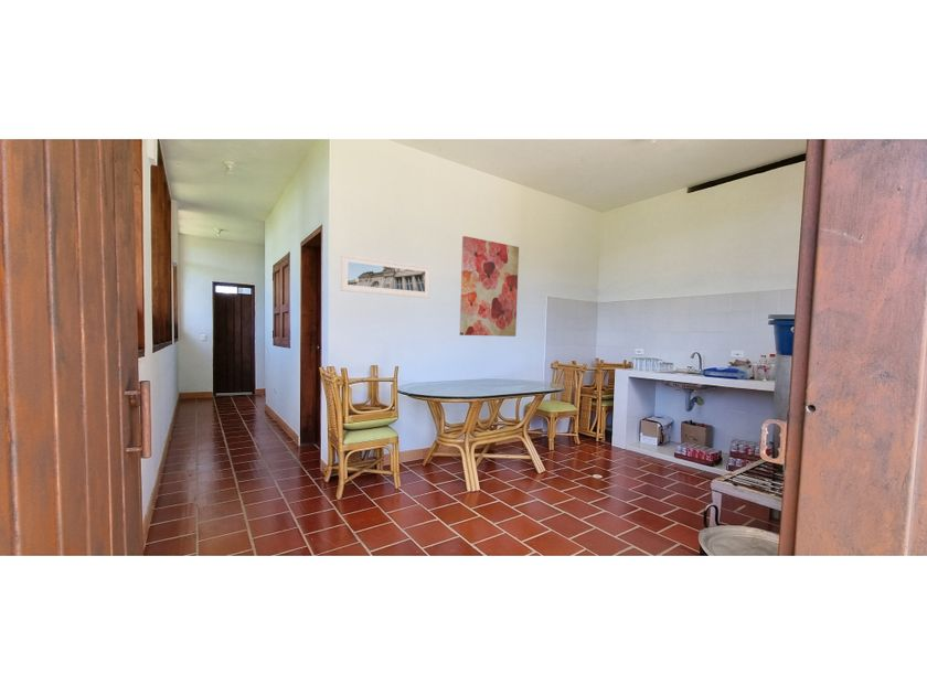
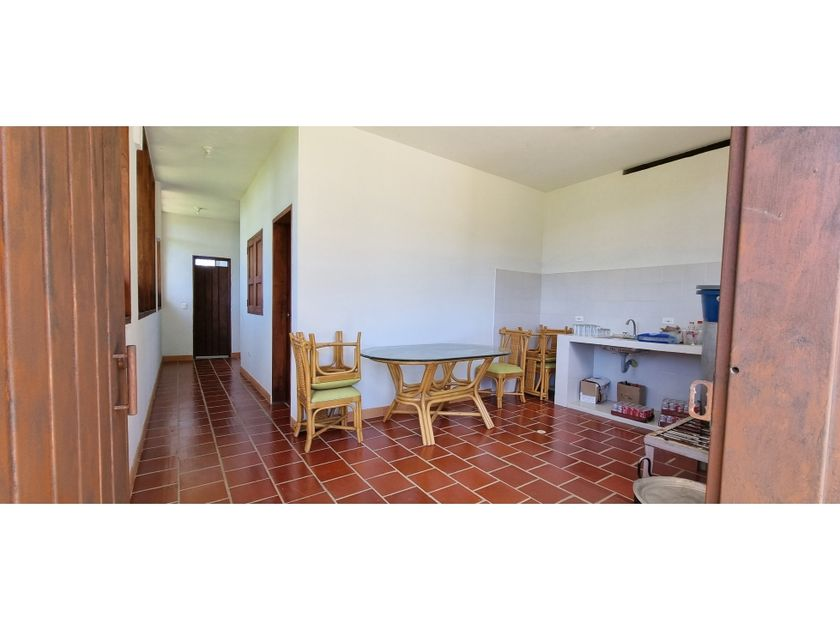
- wall art (490, 289)
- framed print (388, 277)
